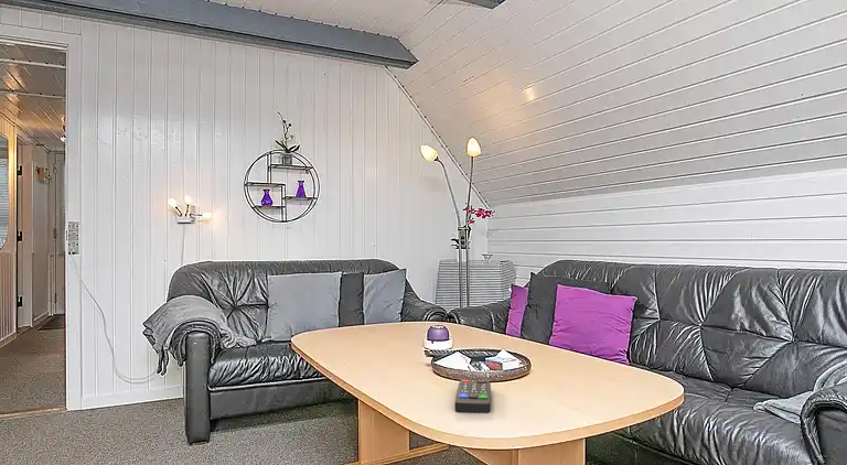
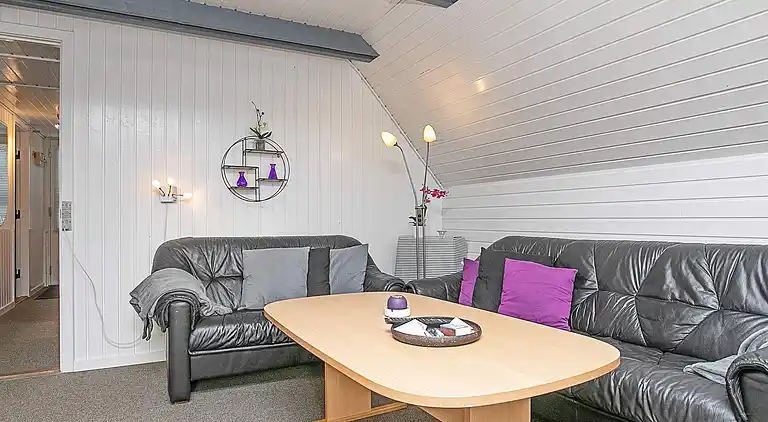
- remote control (473, 394)
